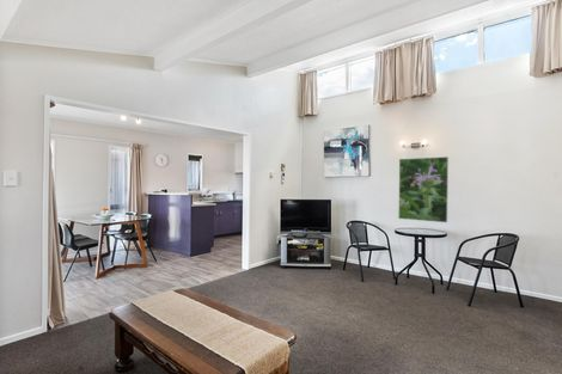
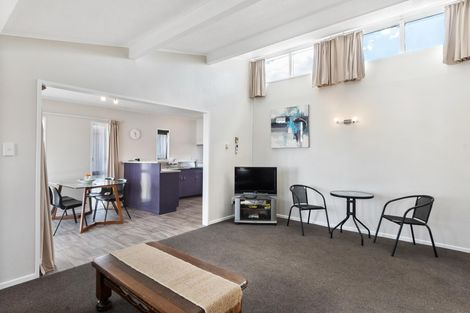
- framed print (422, 189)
